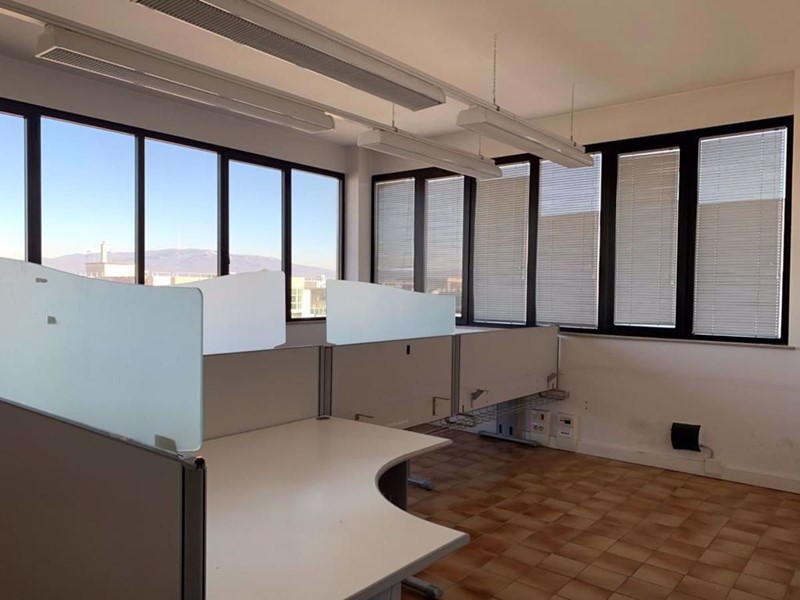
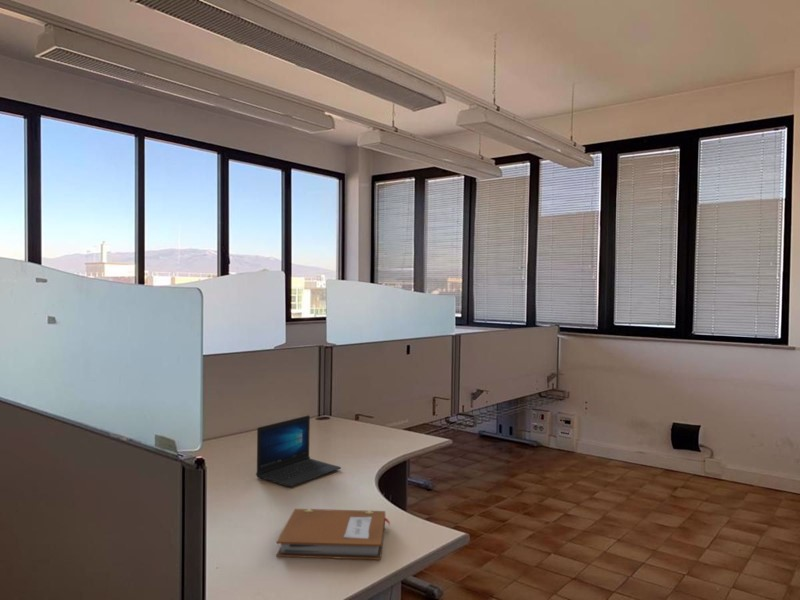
+ laptop (299, 448)
+ notebook (337, 531)
